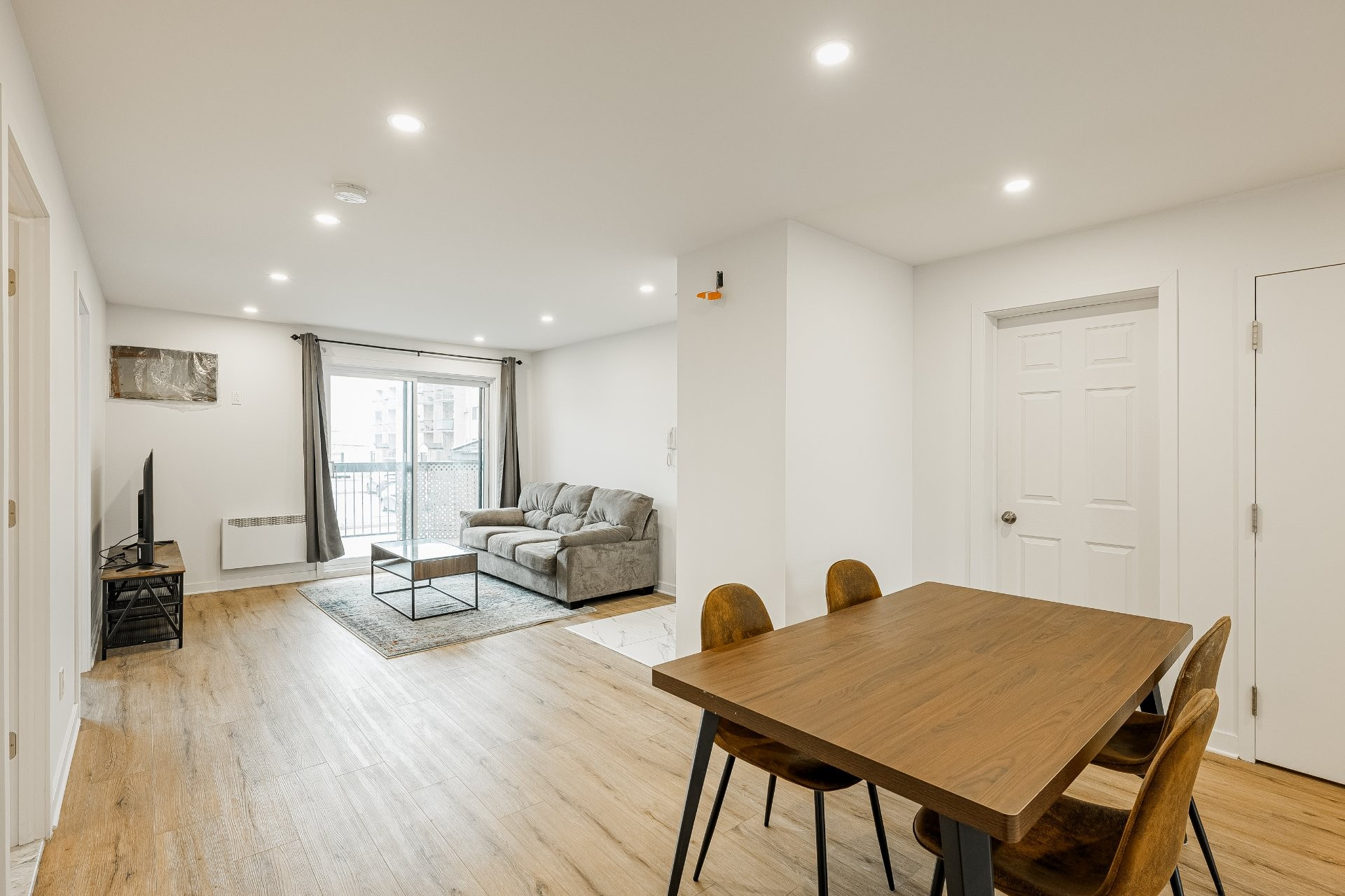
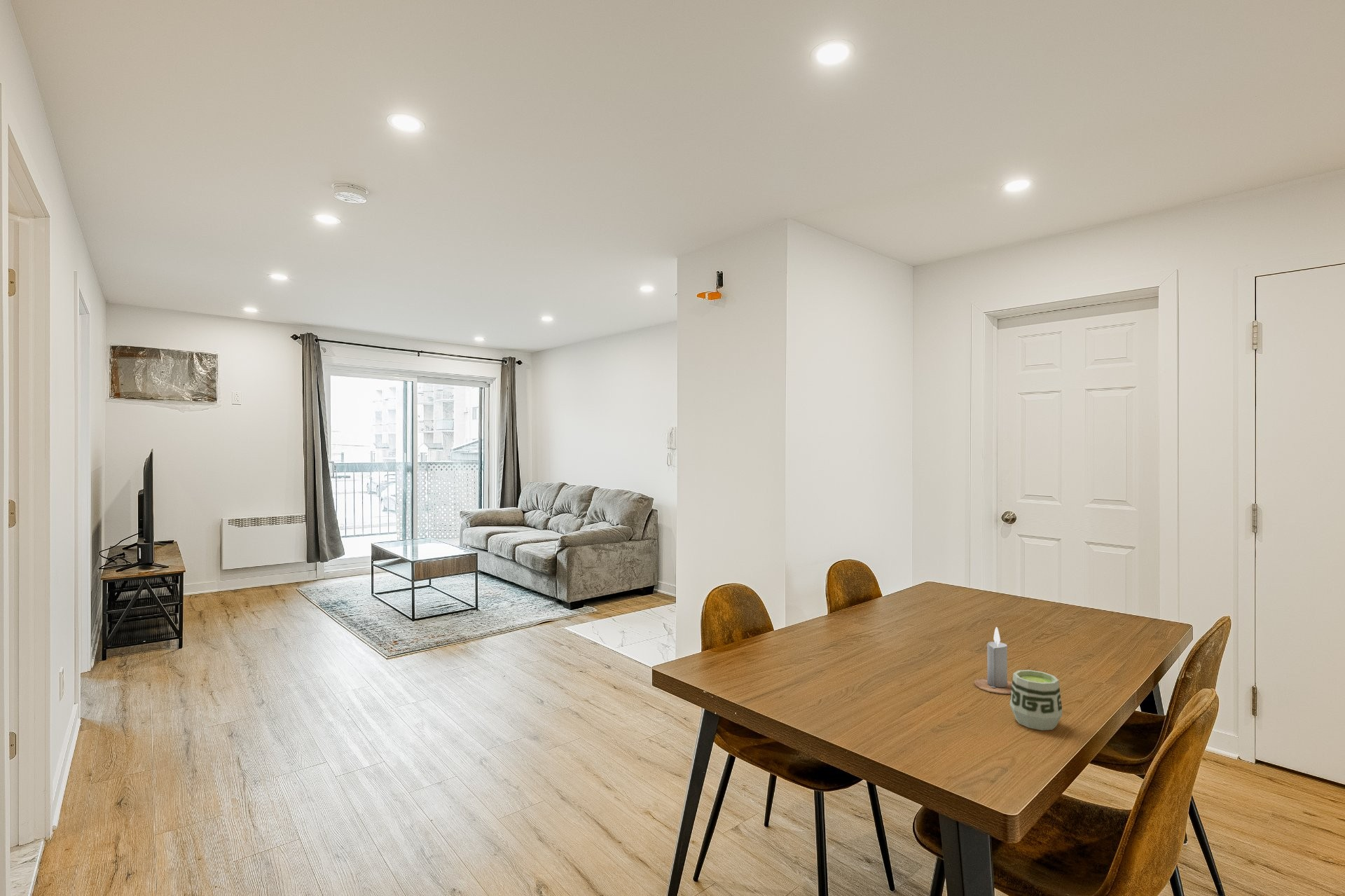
+ cup (1035, 699)
+ candle (997, 656)
